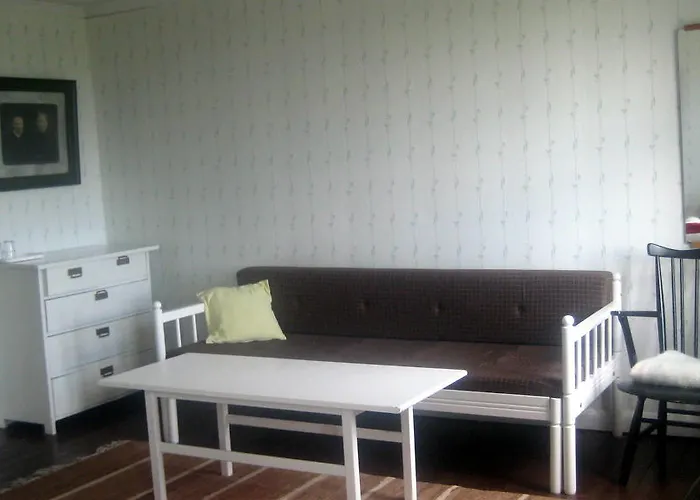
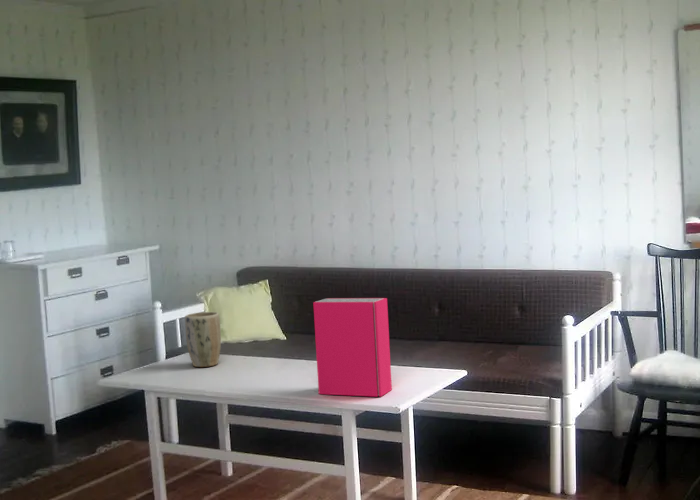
+ plant pot (203, 339)
+ hardback book (352, 346)
